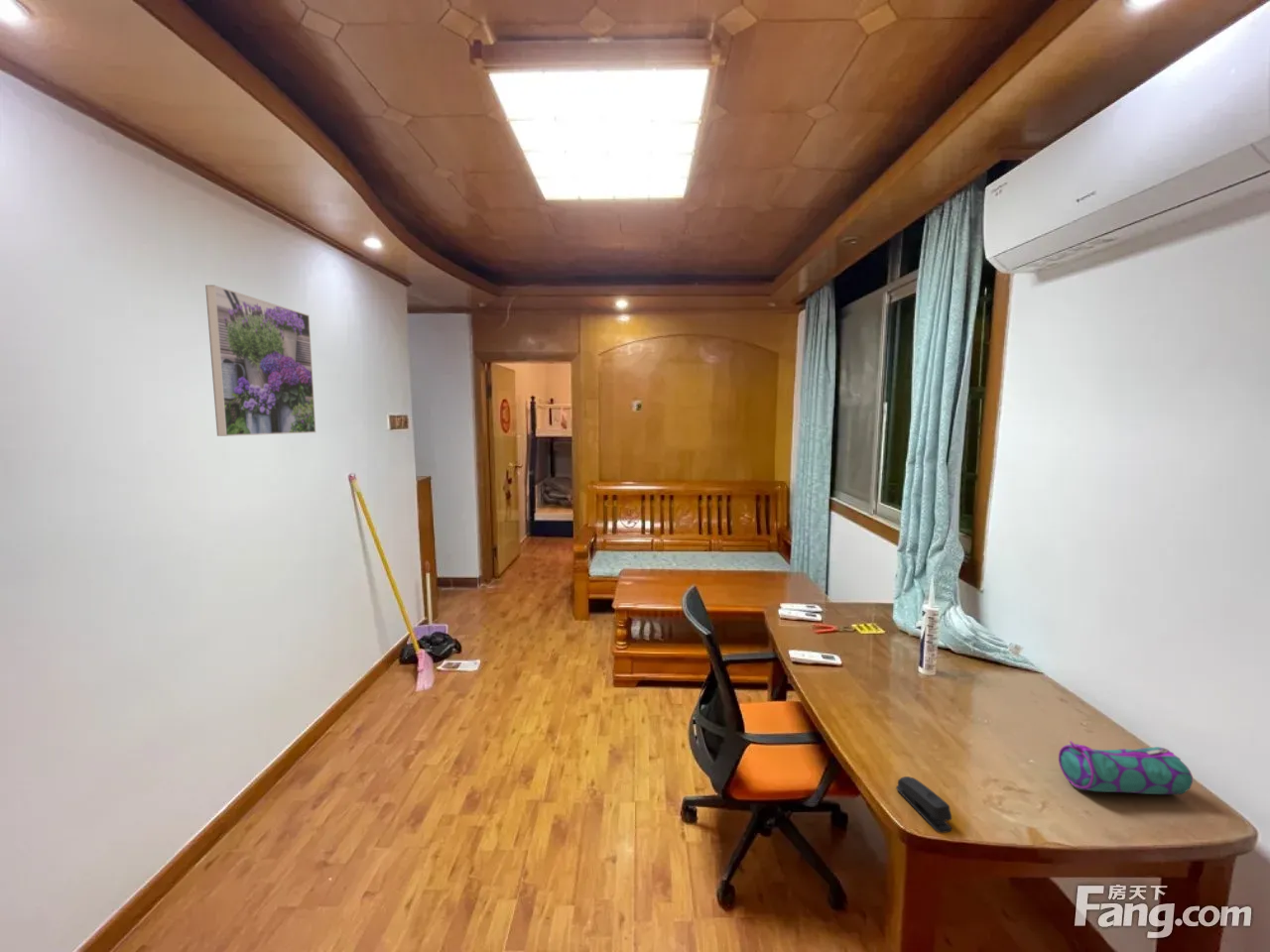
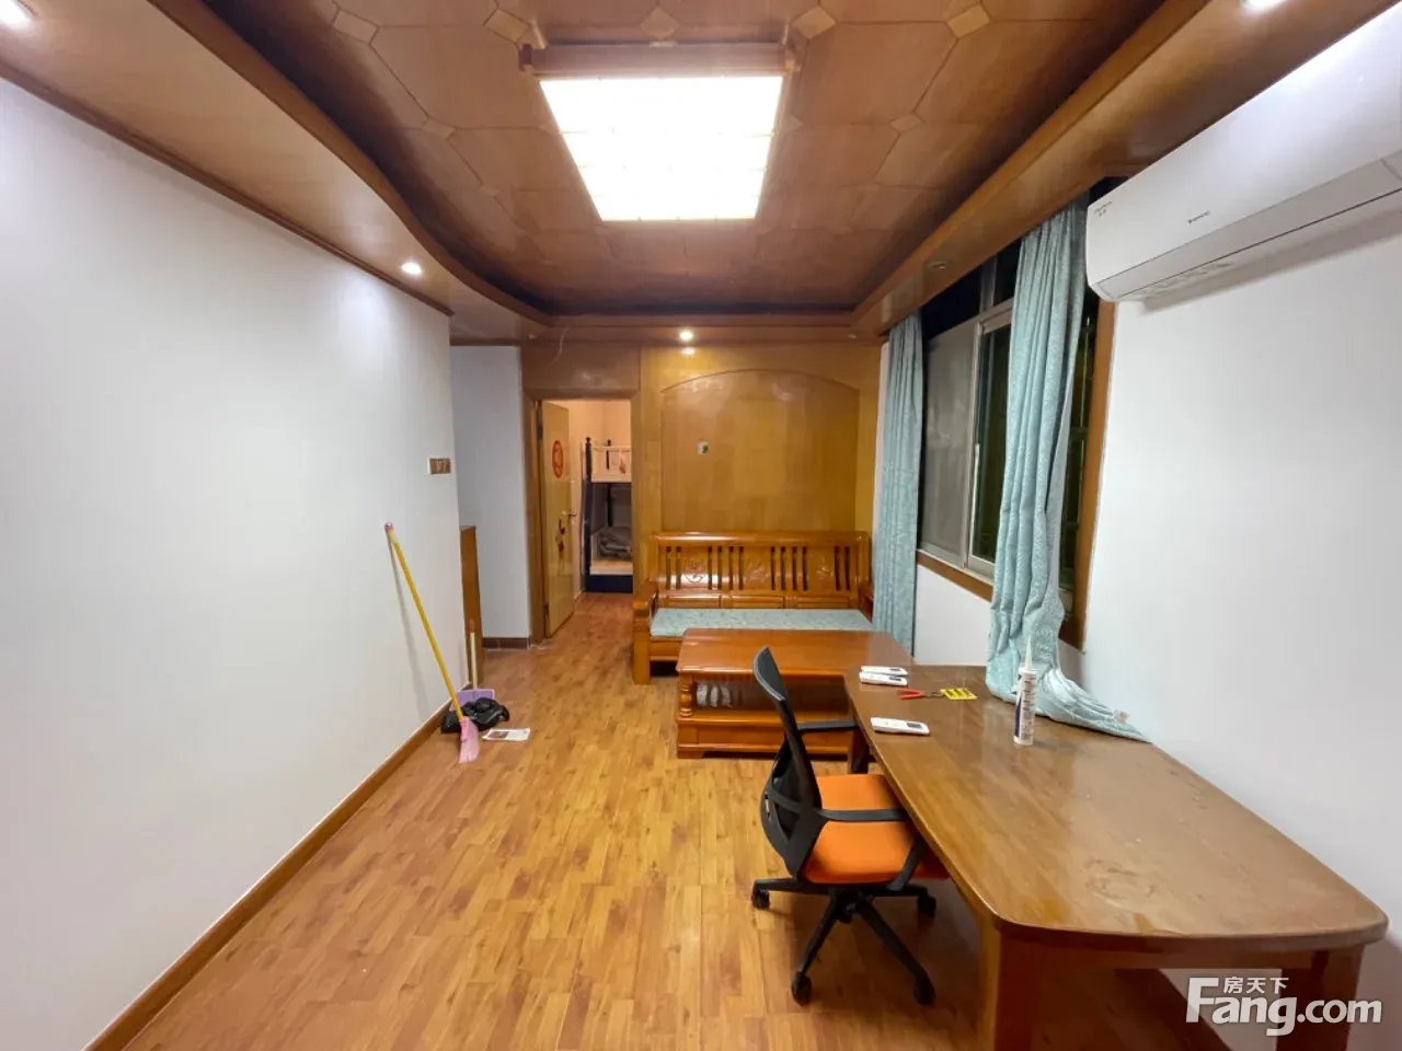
- pencil case (1121, 767)
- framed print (268, 369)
- stapler (923, 796)
